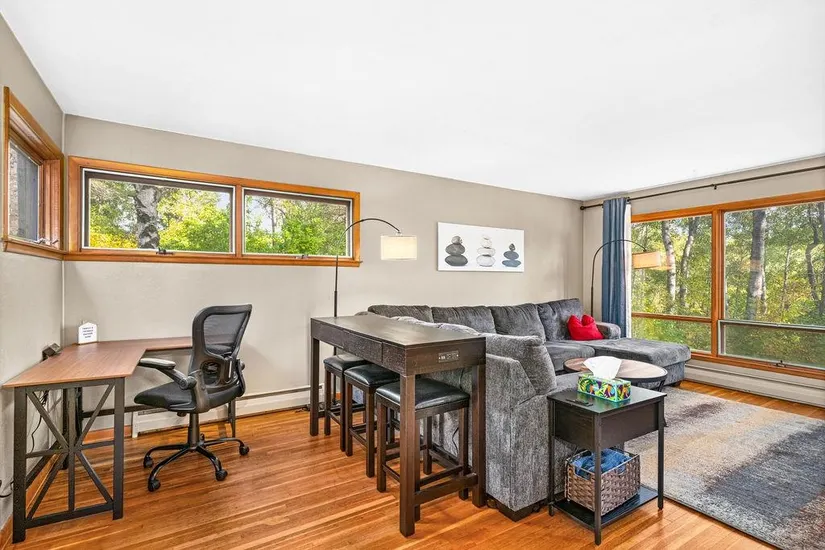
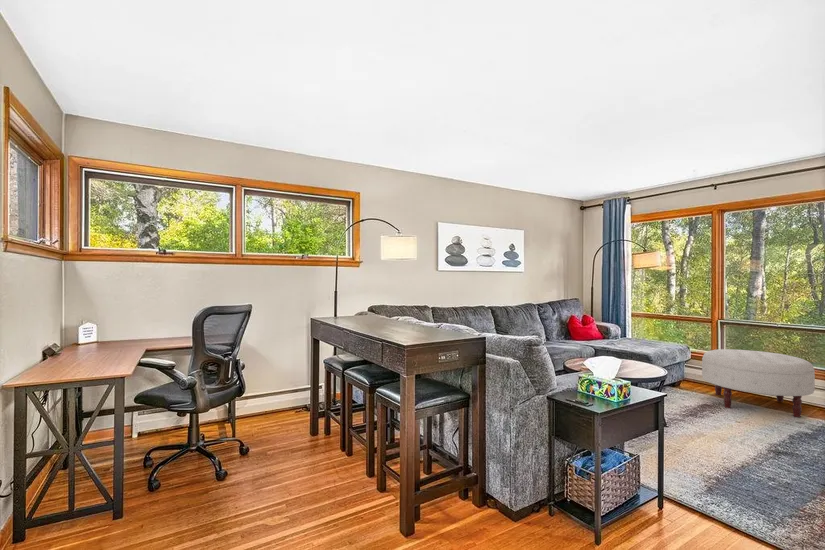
+ ottoman (754, 380)
